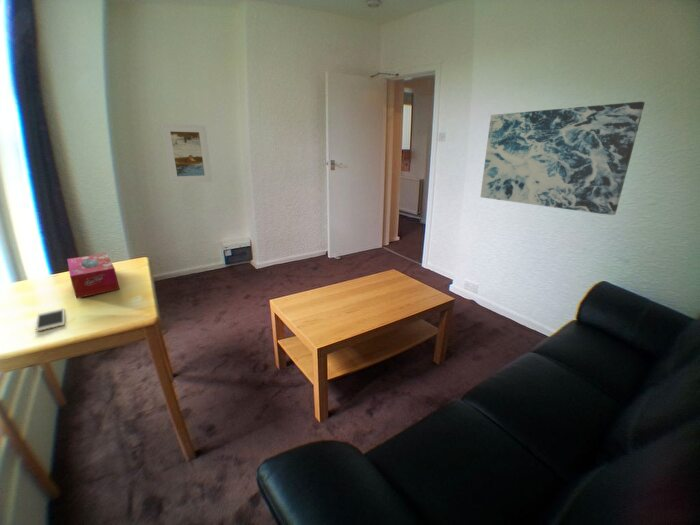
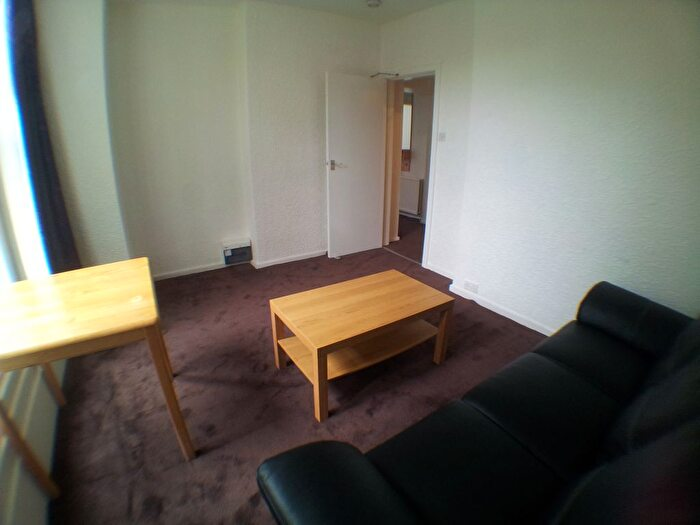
- cell phone (51, 319)
- tissue box (92, 273)
- wall art (546, 159)
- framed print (188, 154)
